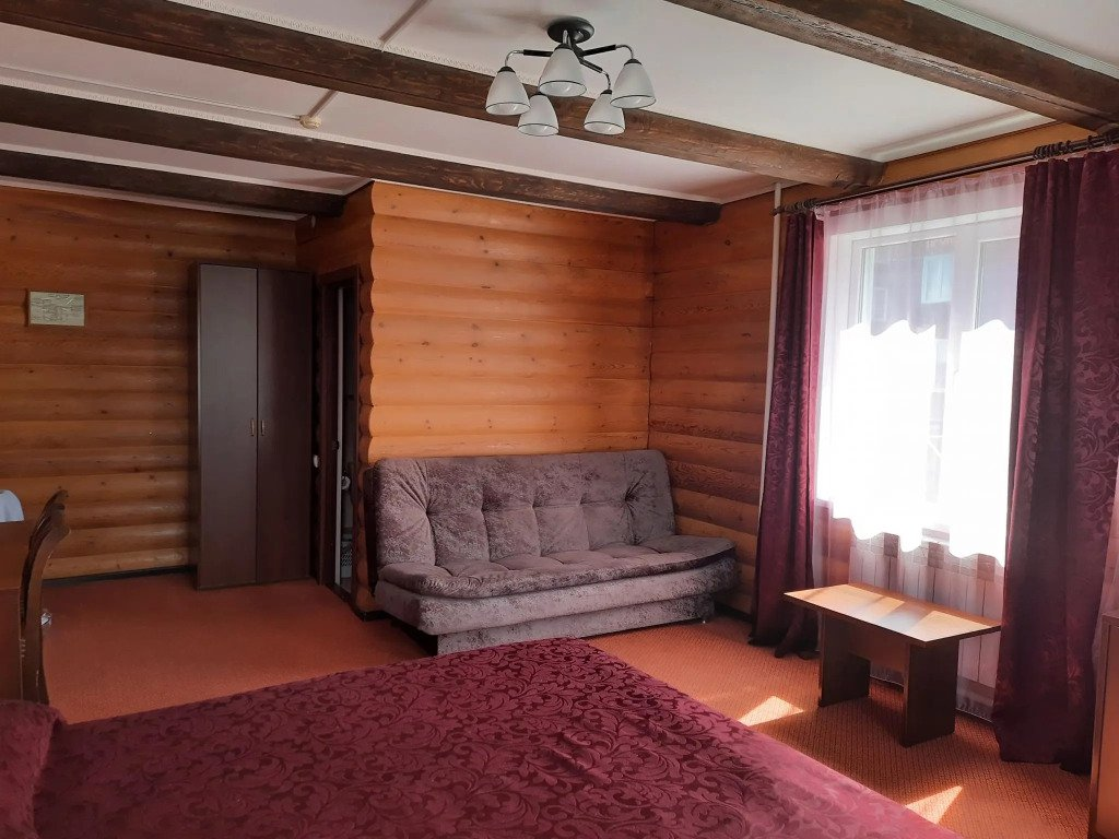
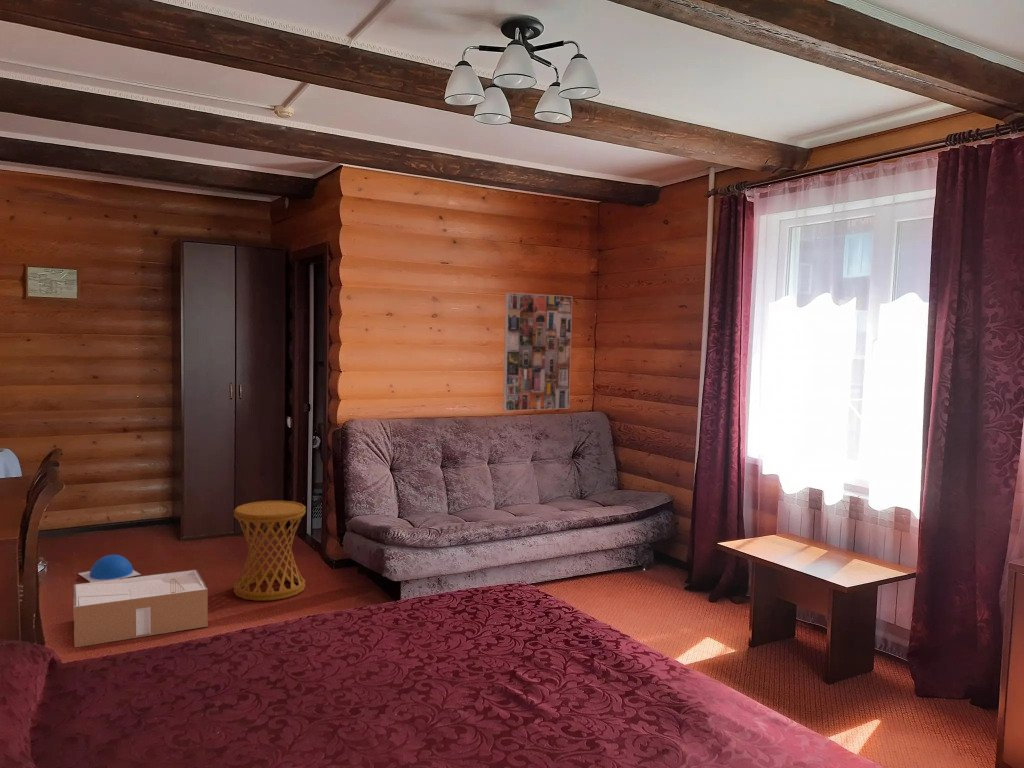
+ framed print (538, 352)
+ side table (272, 549)
+ ball (109, 565)
+ cardboard box (140, 599)
